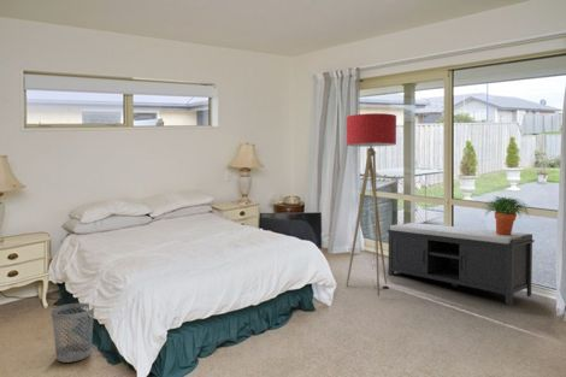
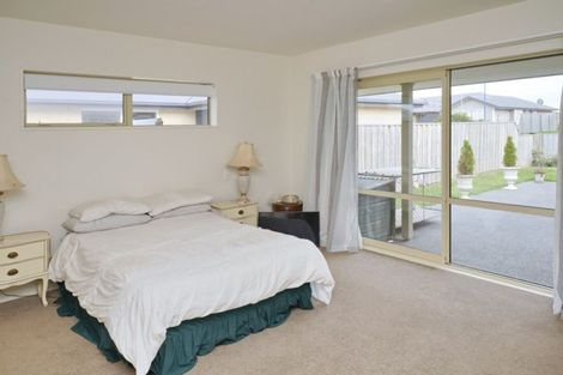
- bench (454, 257)
- potted plant (502, 214)
- wastebasket (73, 331)
- floor lamp (370, 206)
